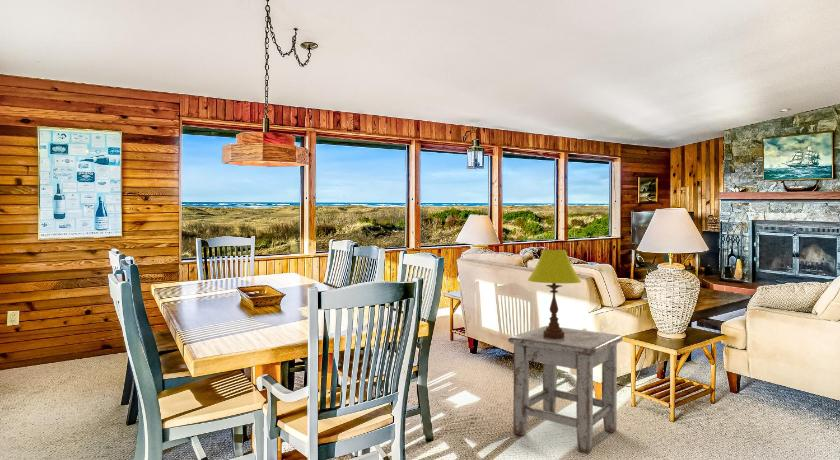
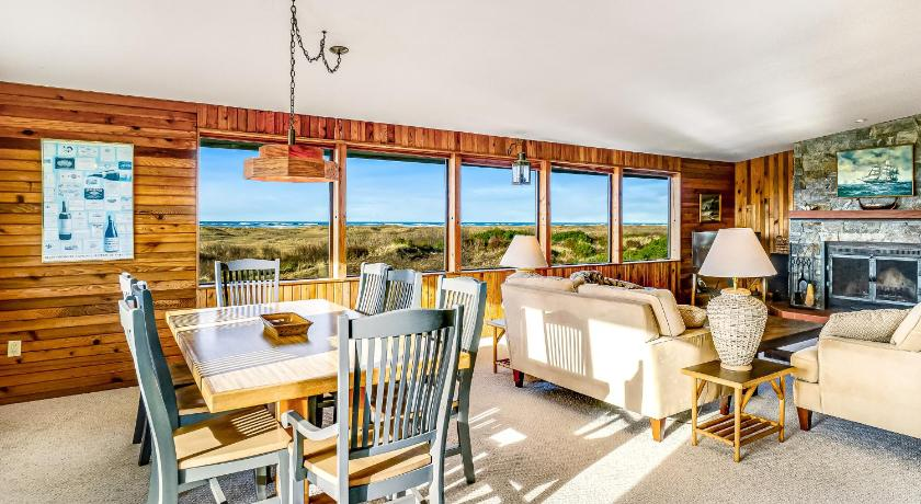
- stool (564, 391)
- table lamp (554, 292)
